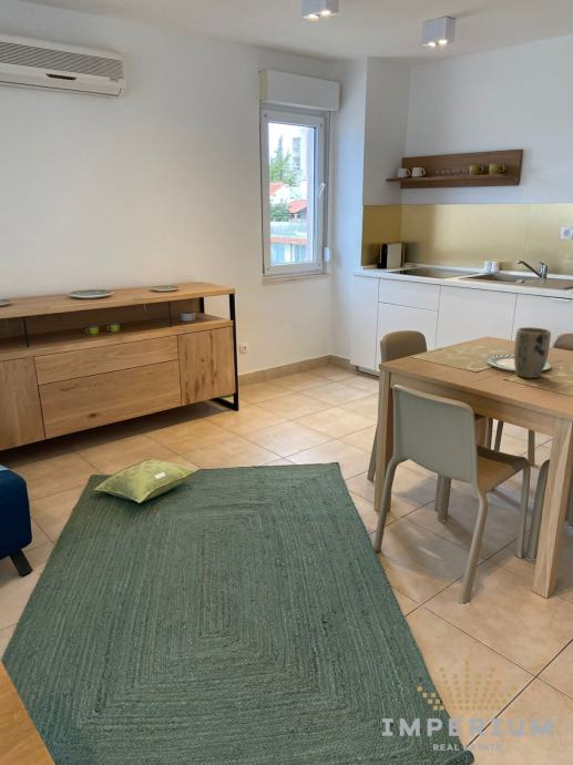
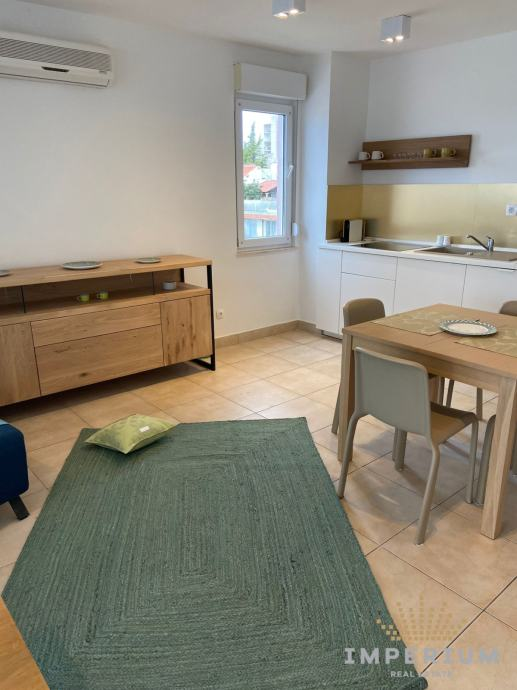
- plant pot (531, 353)
